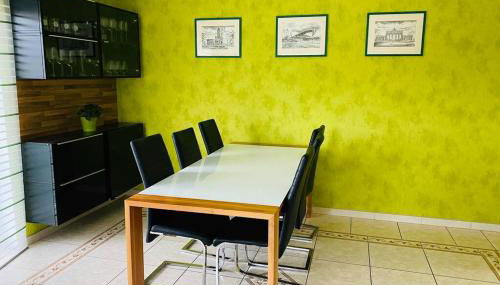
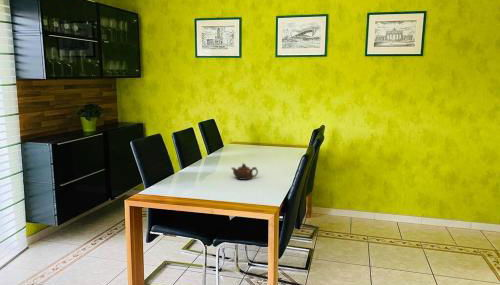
+ teapot (244, 170)
